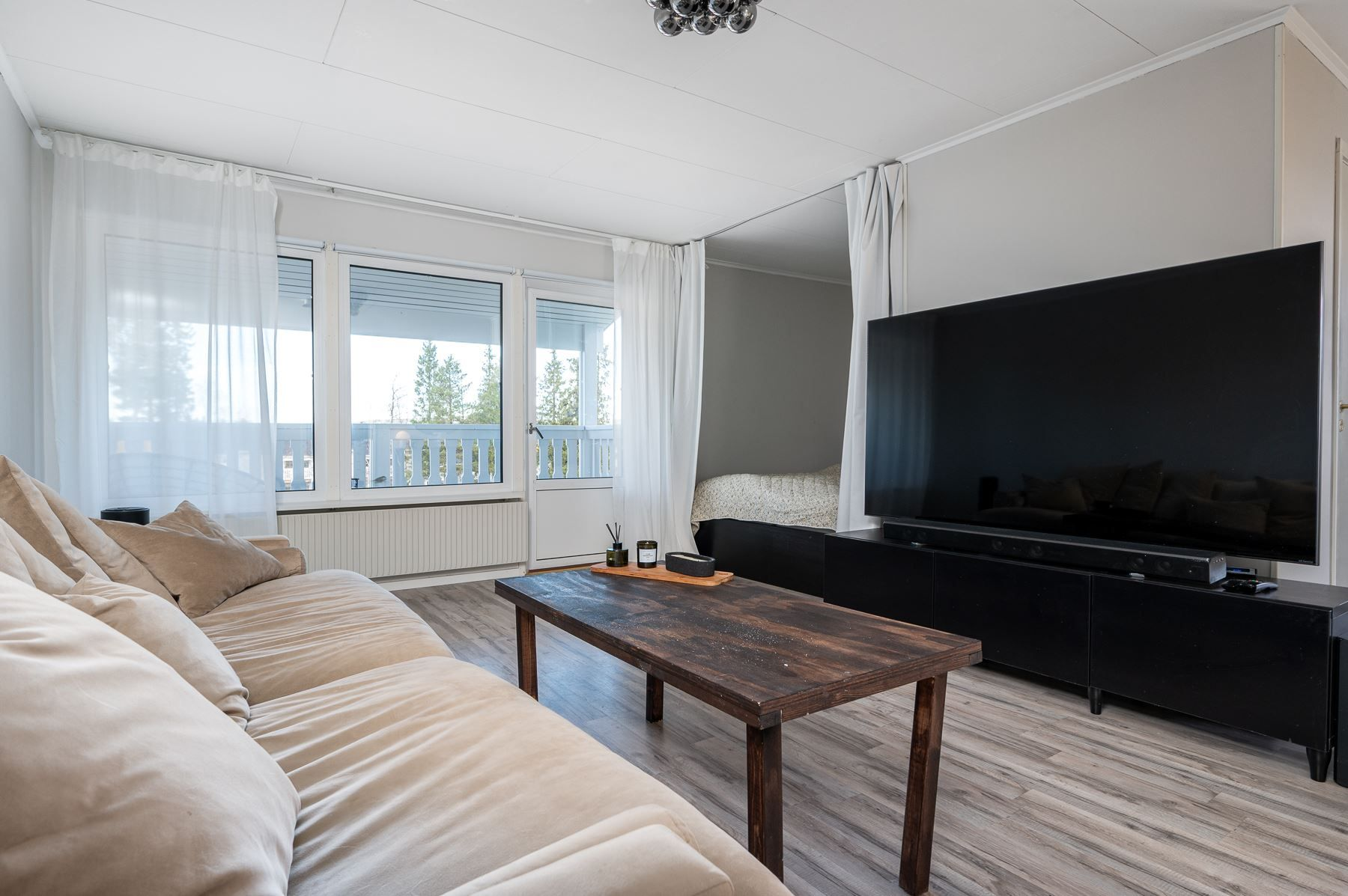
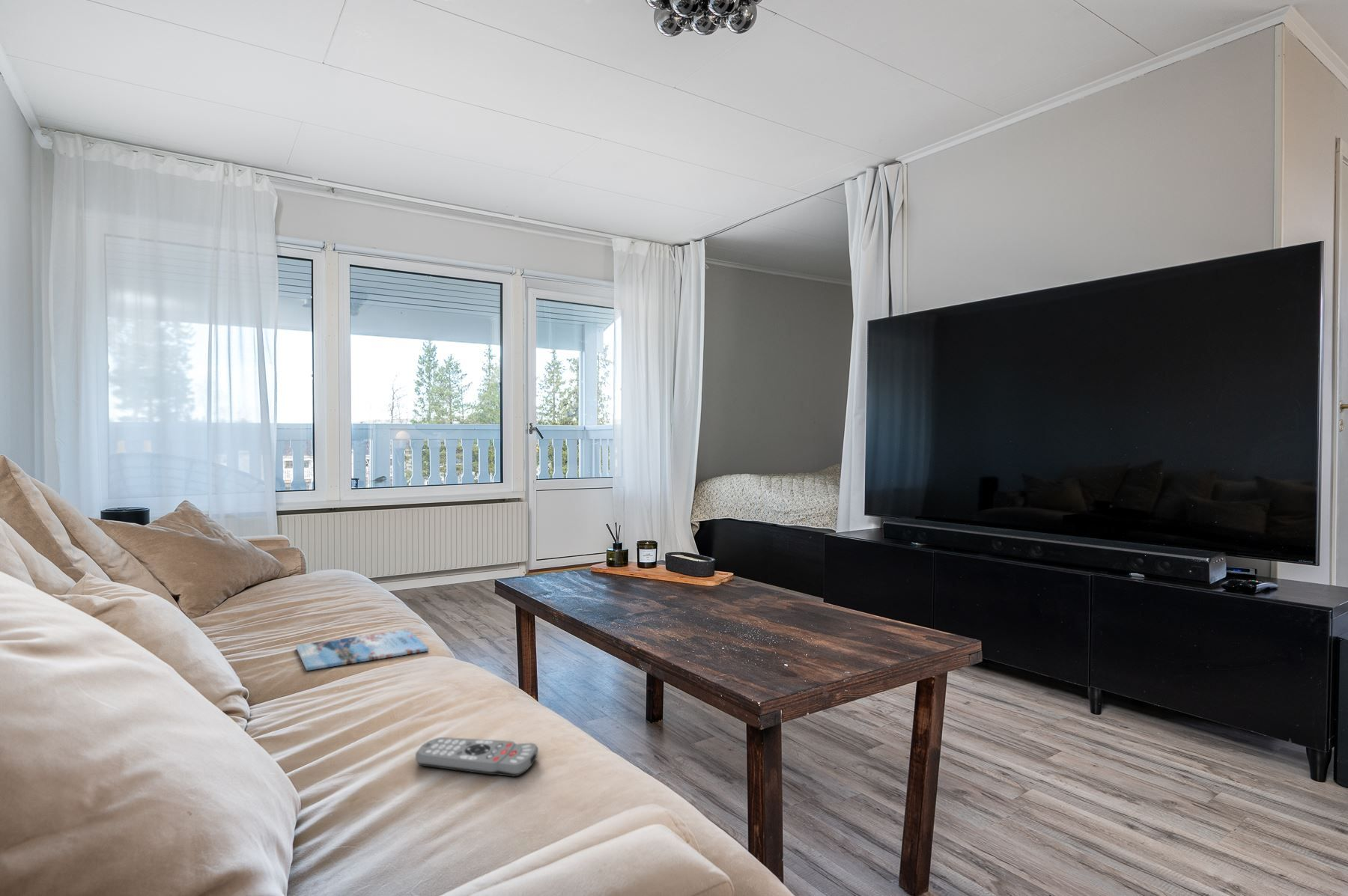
+ remote control (476, 755)
+ magazine (362, 647)
